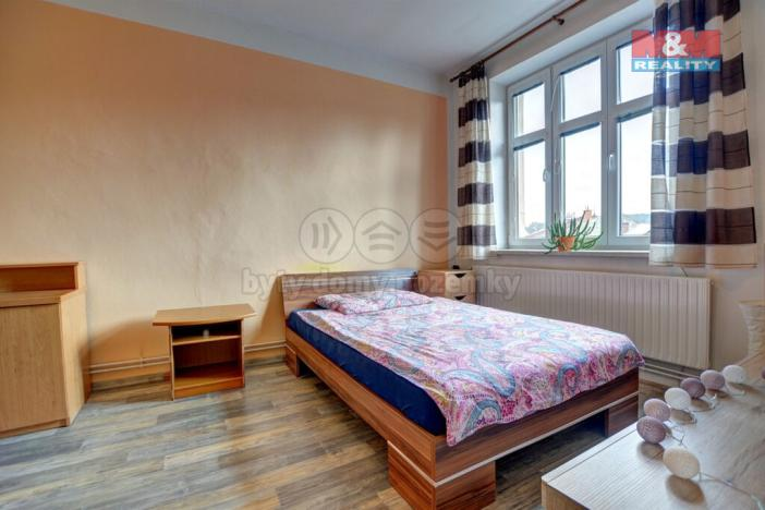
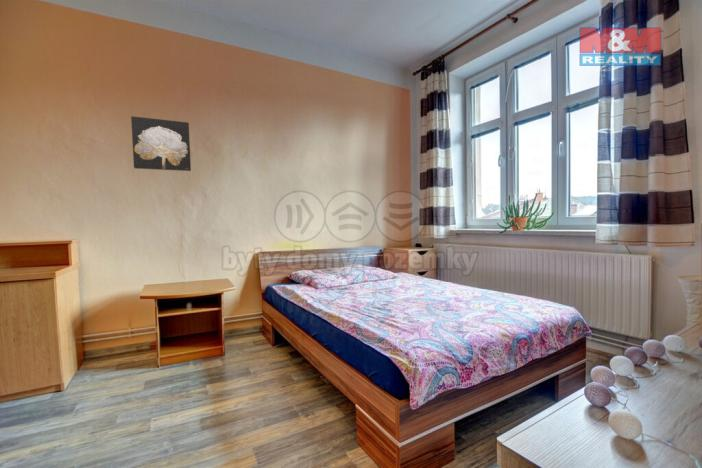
+ wall art (162, 144)
